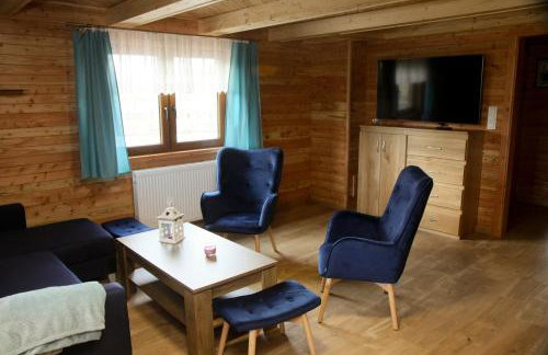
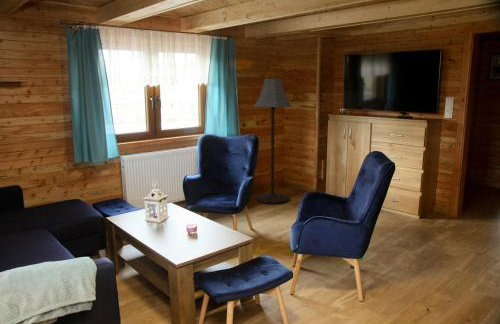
+ floor lamp (272, 140)
